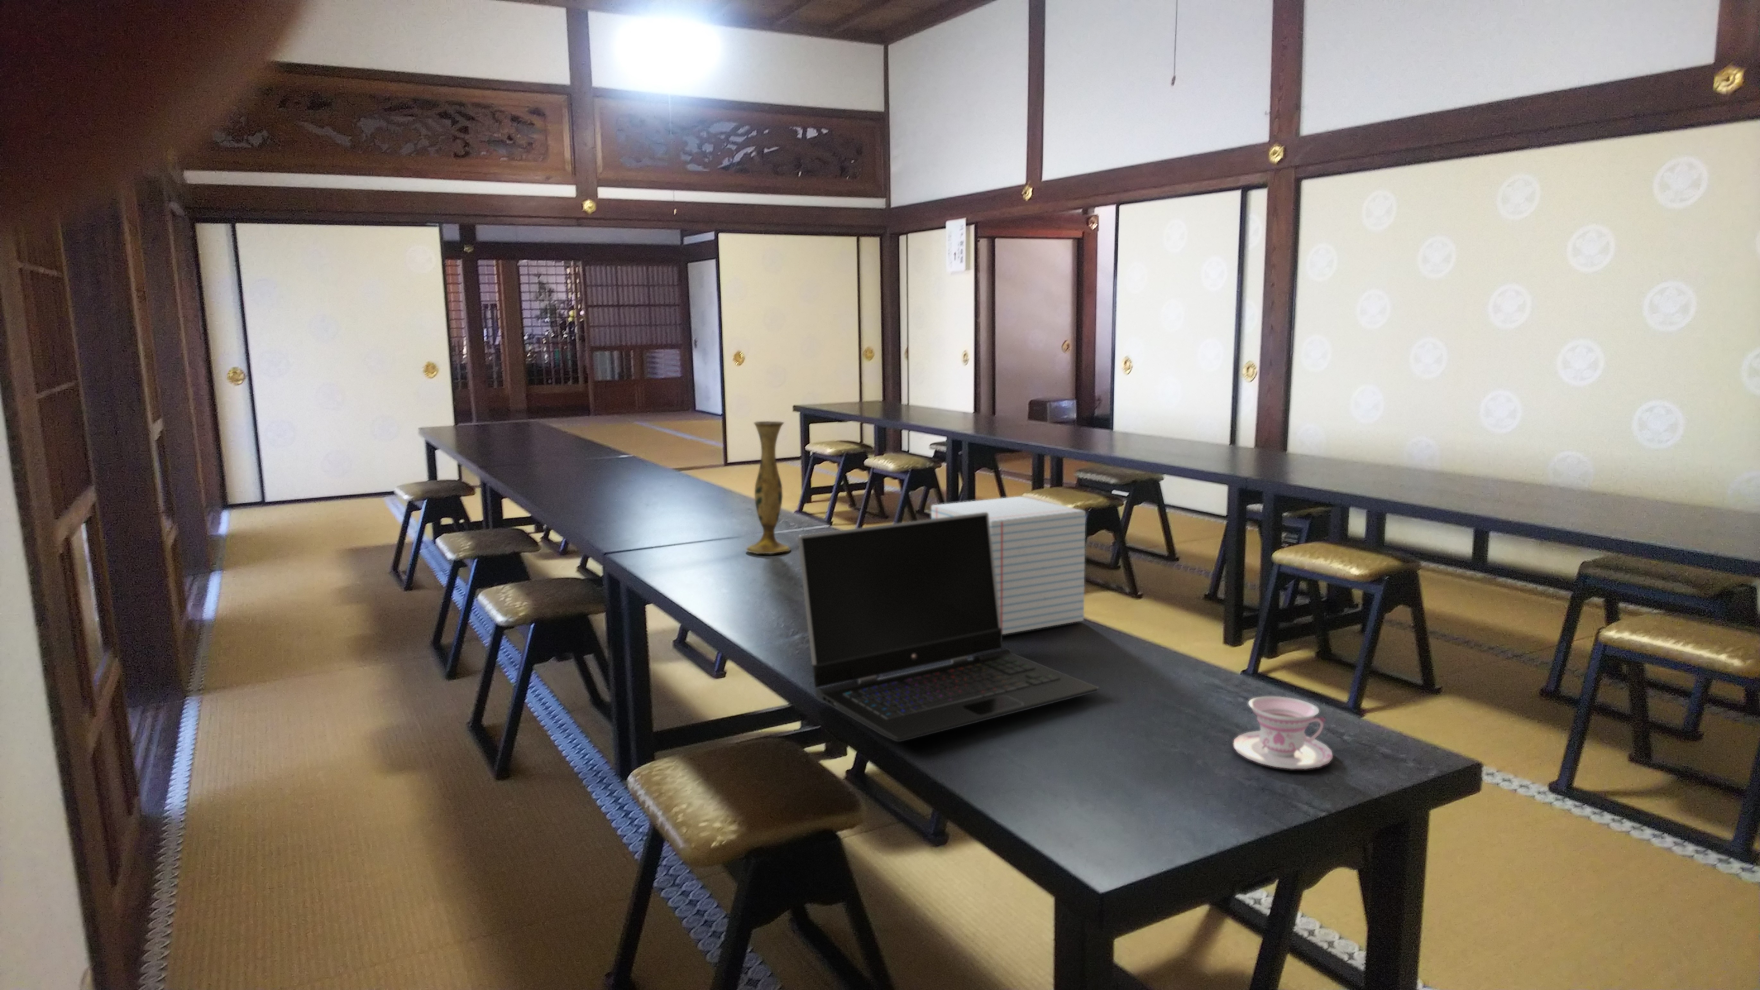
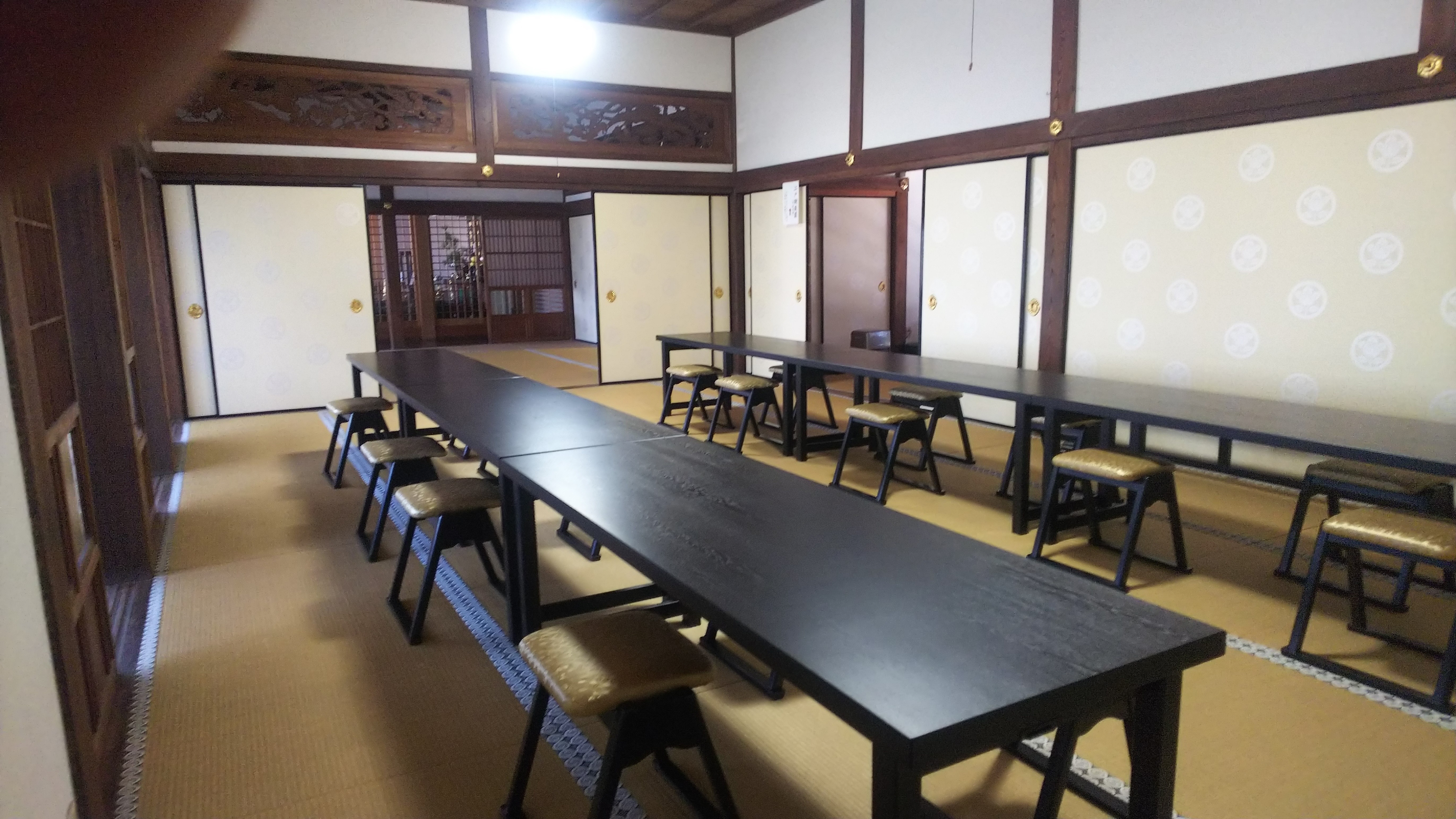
- teacup (1283, 729)
- vase (766, 486)
- laptop computer (948, 616)
- notepad (1007, 562)
